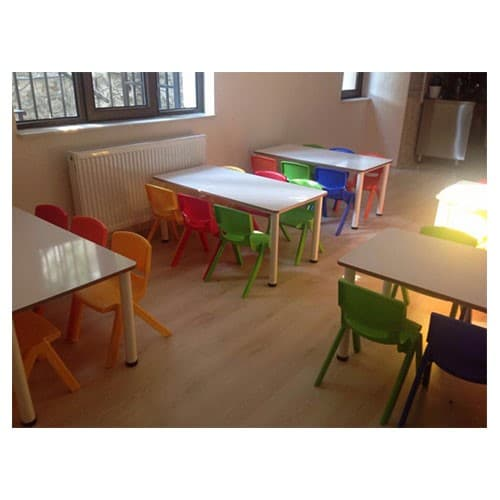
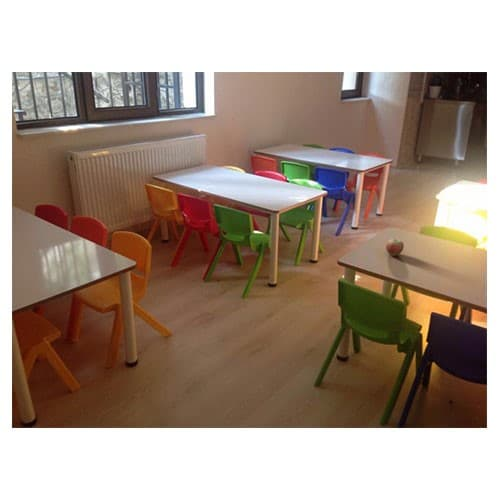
+ apple (394, 247)
